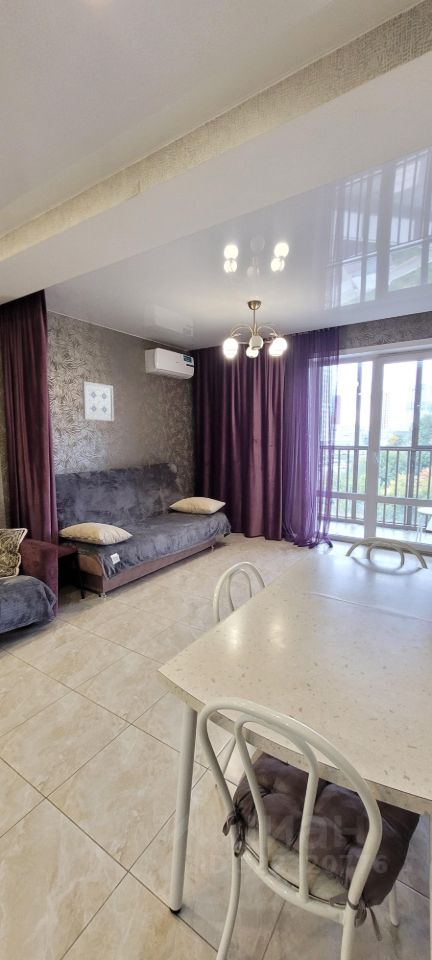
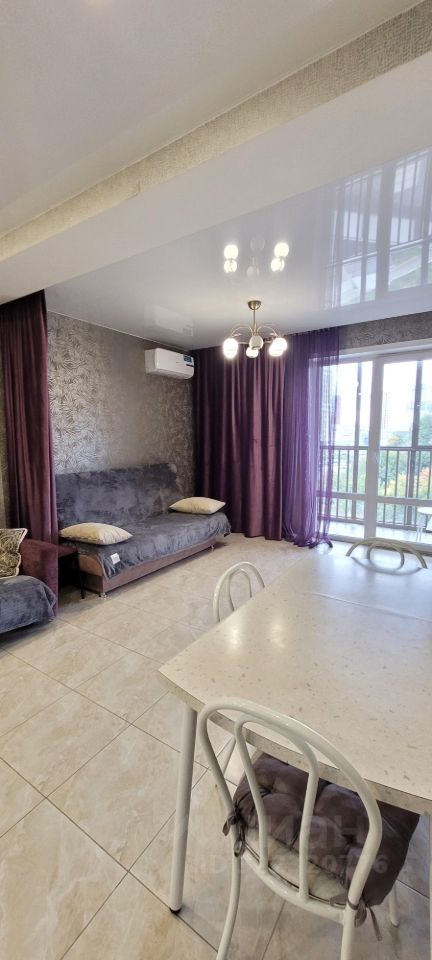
- wall art (98, 402)
